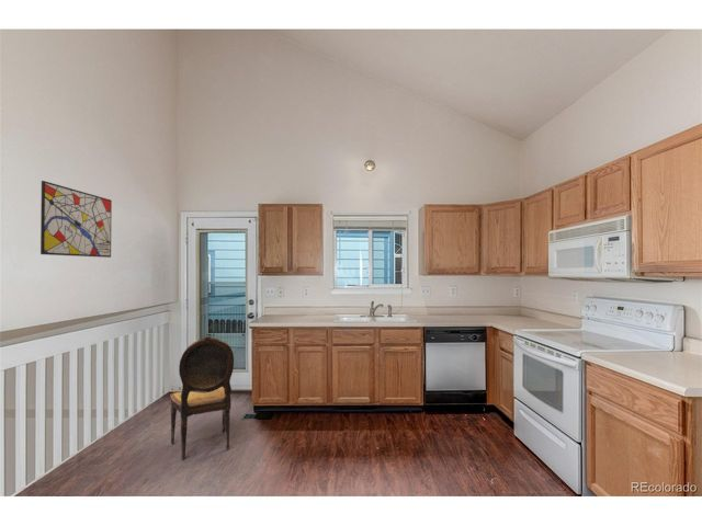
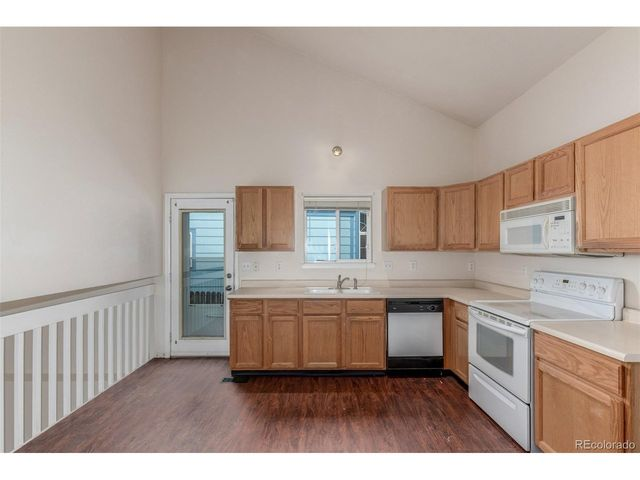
- dining chair (202, 388)
- wall art (80, 224)
